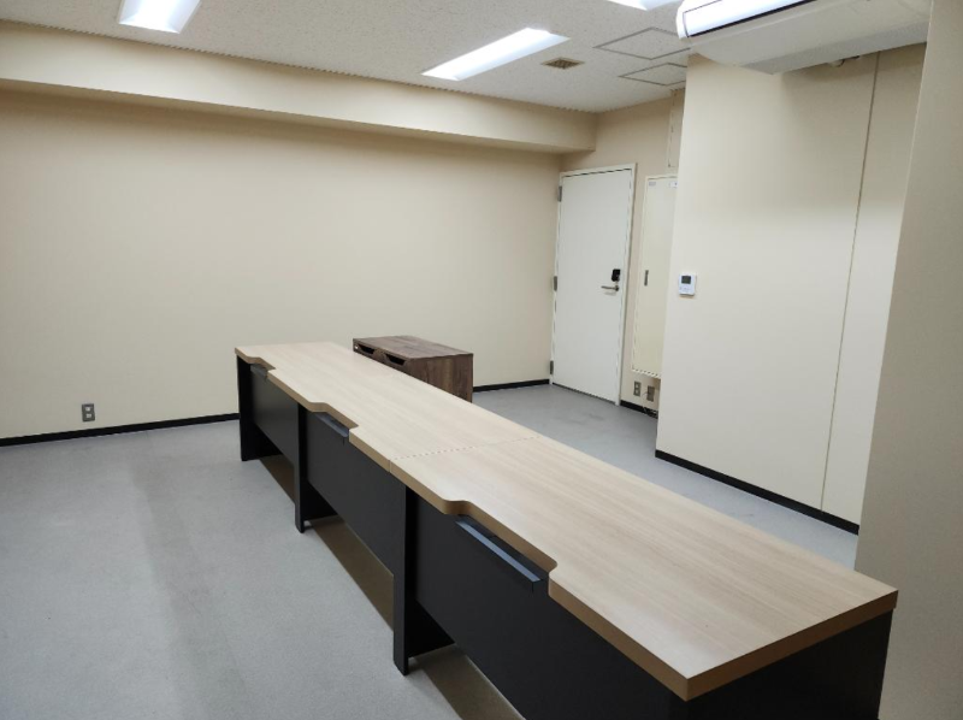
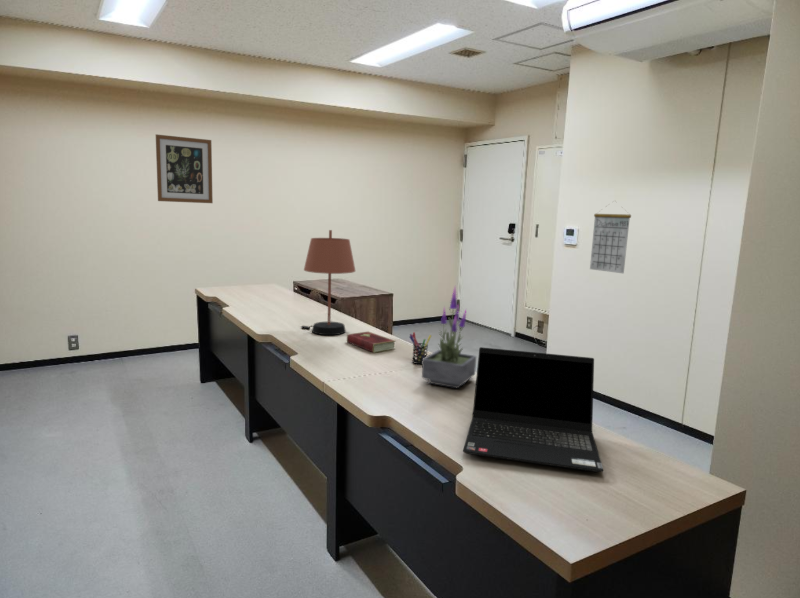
+ pen holder (420, 347)
+ potted plant (451, 334)
+ calendar (610, 236)
+ hardcover book (370, 341)
+ table lamp (328, 281)
+ wall art (185, 170)
+ laptop computer (533, 403)
